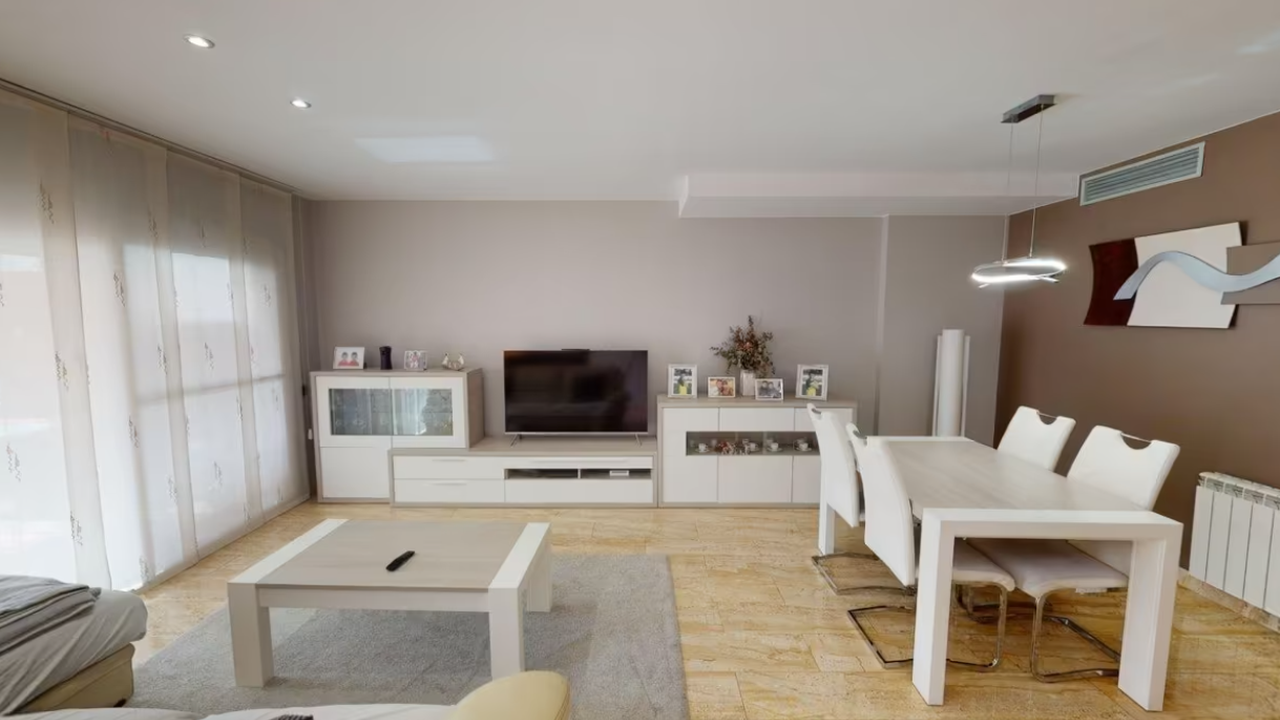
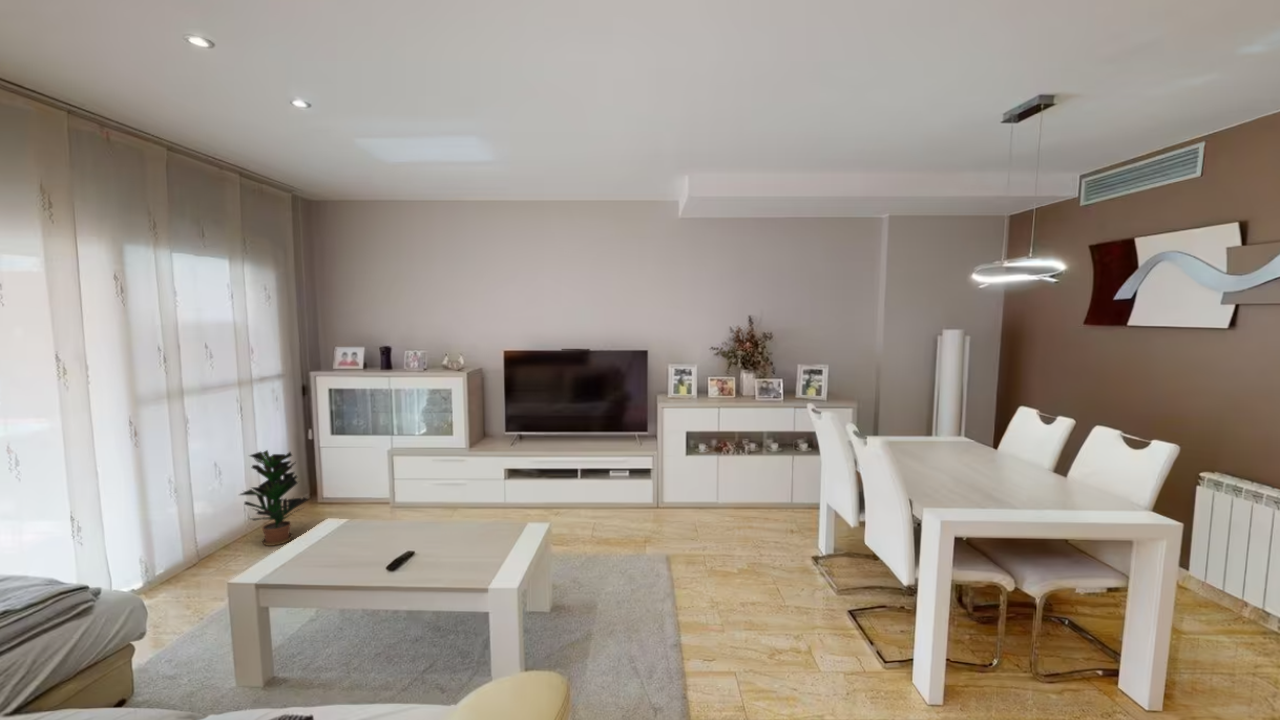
+ potted plant (269, 496)
